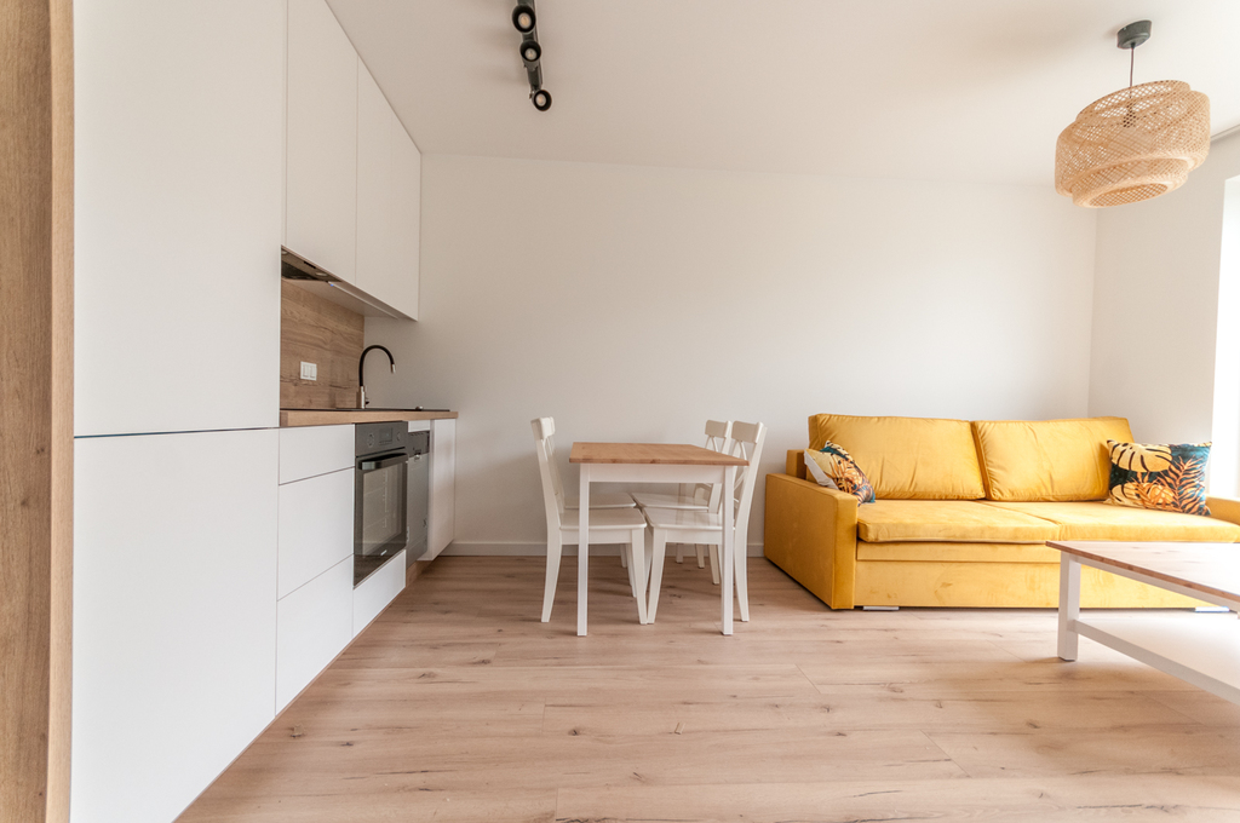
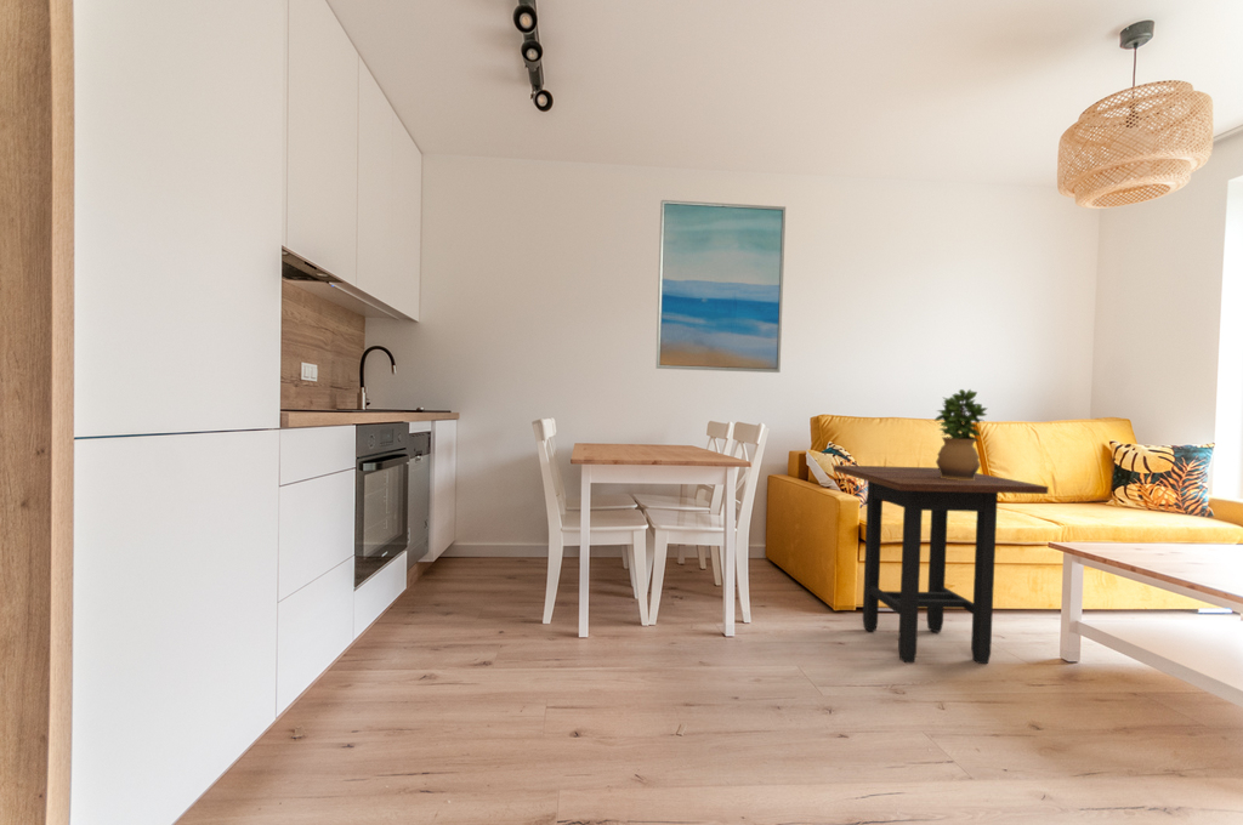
+ side table (929, 559)
+ potted plant (960, 433)
+ wall art (720, 288)
